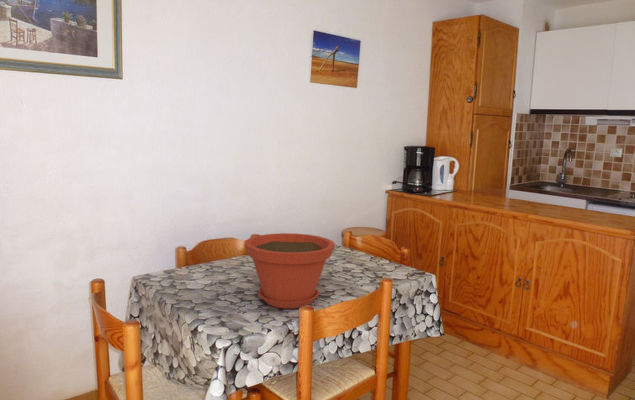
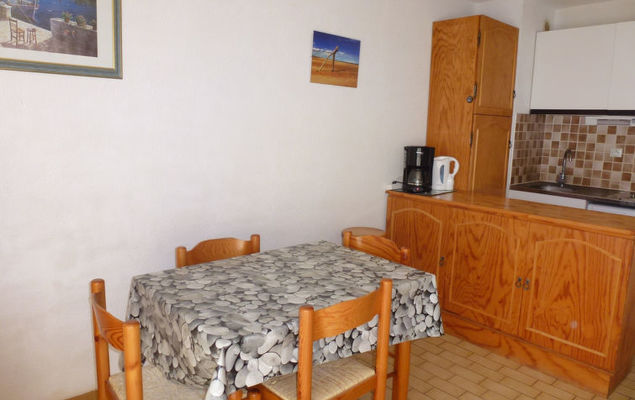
- plant pot (289, 271)
